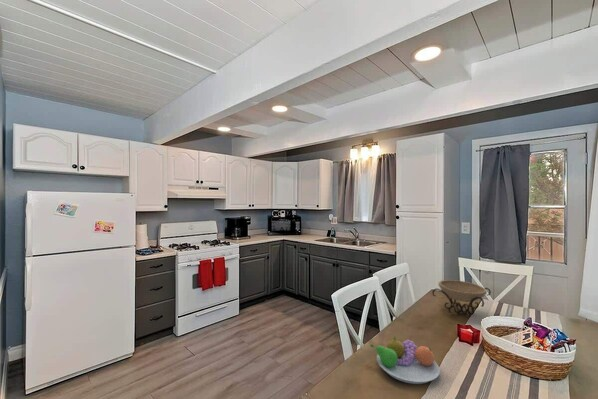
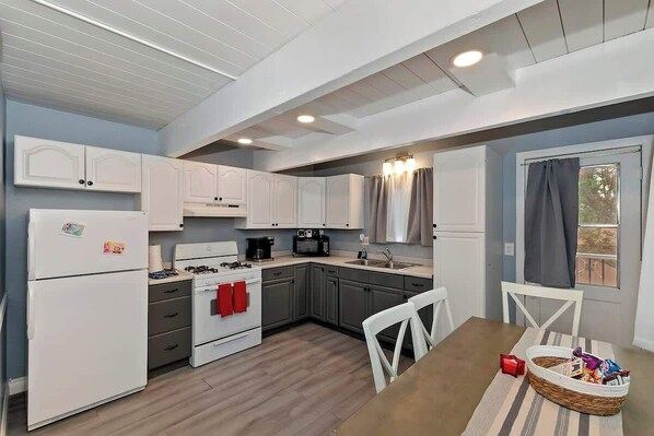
- fruit bowl (404, 356)
- decorative bowl (461, 299)
